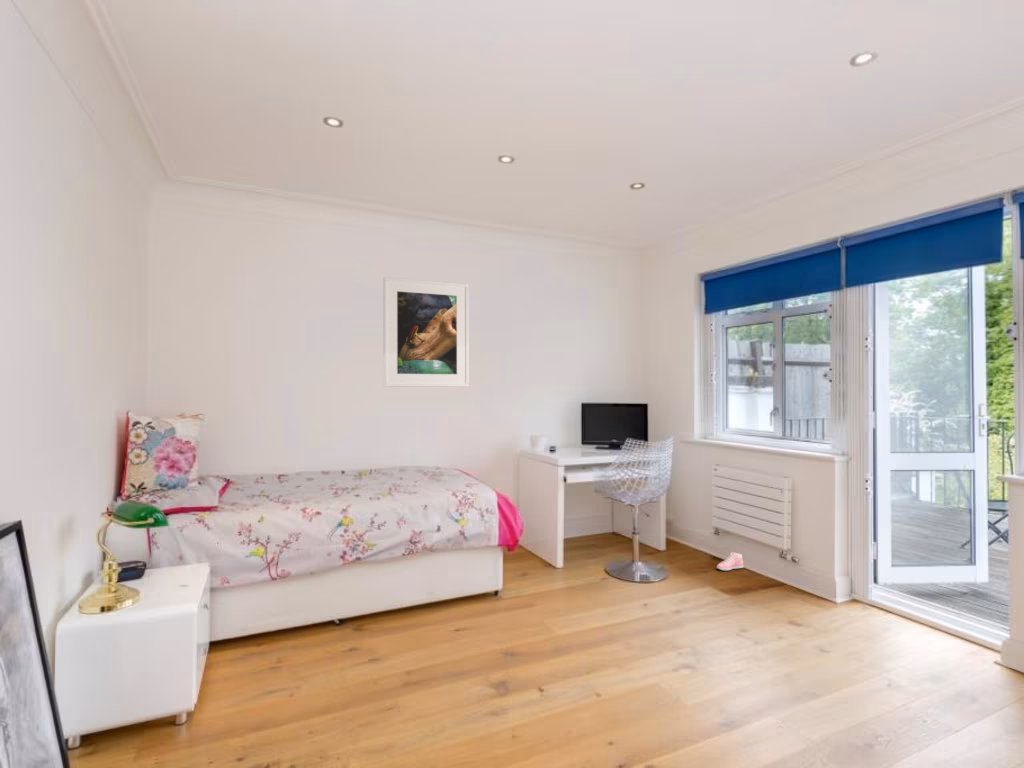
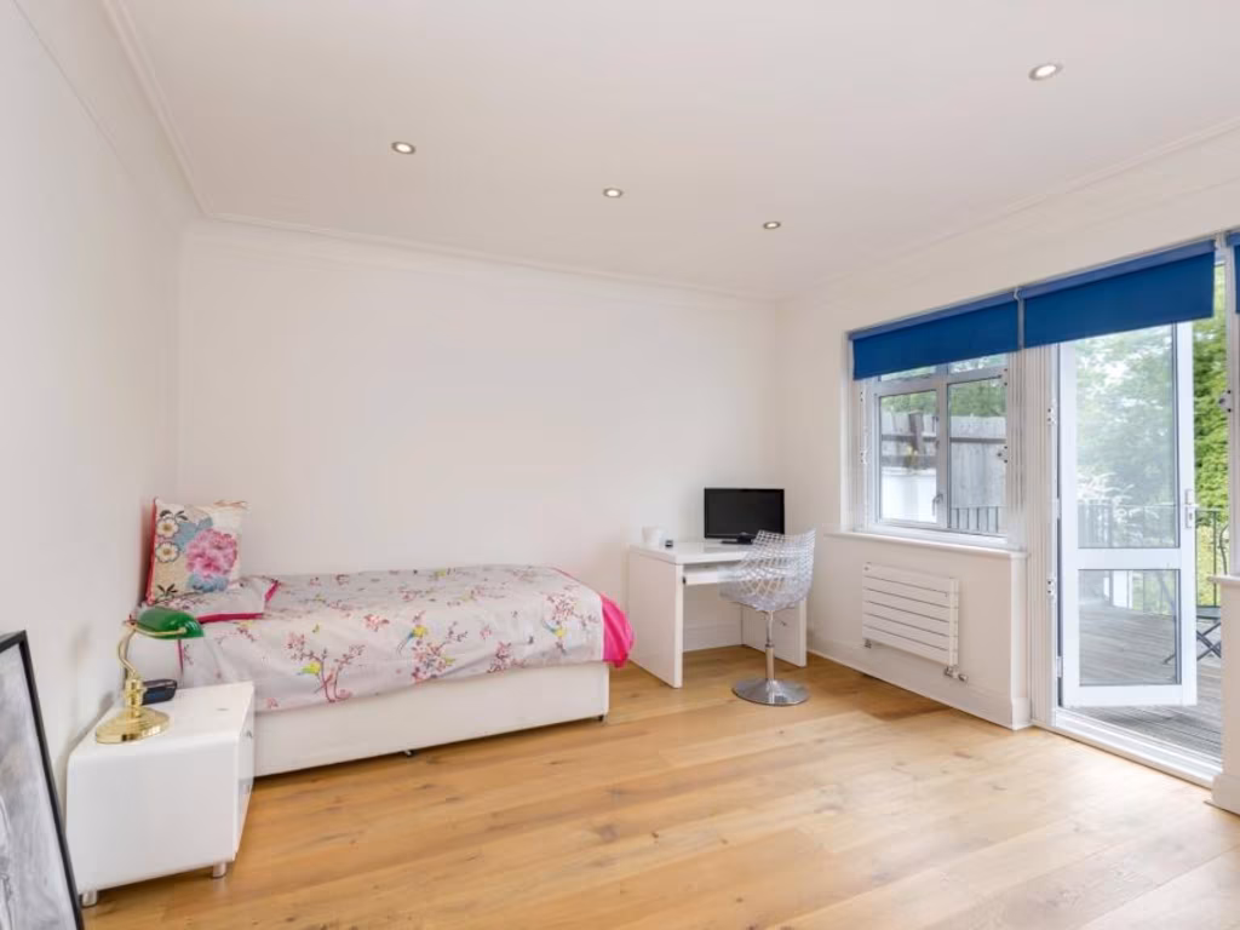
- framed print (427, 333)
- sneaker (729, 560)
